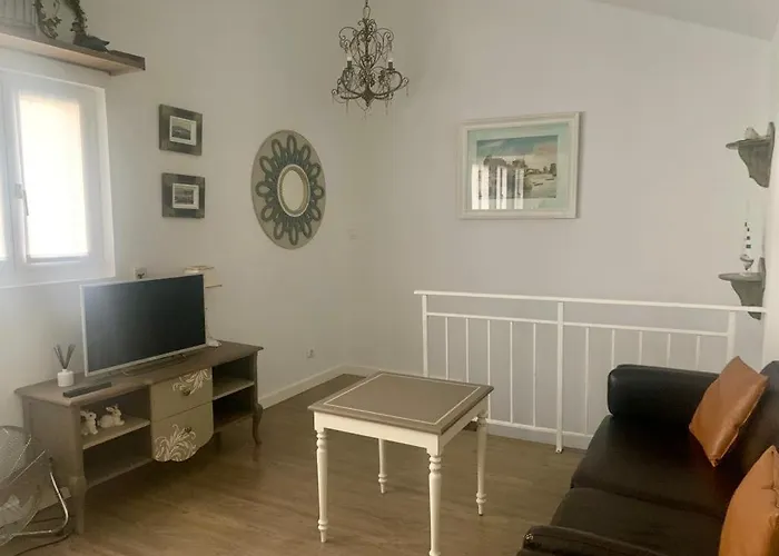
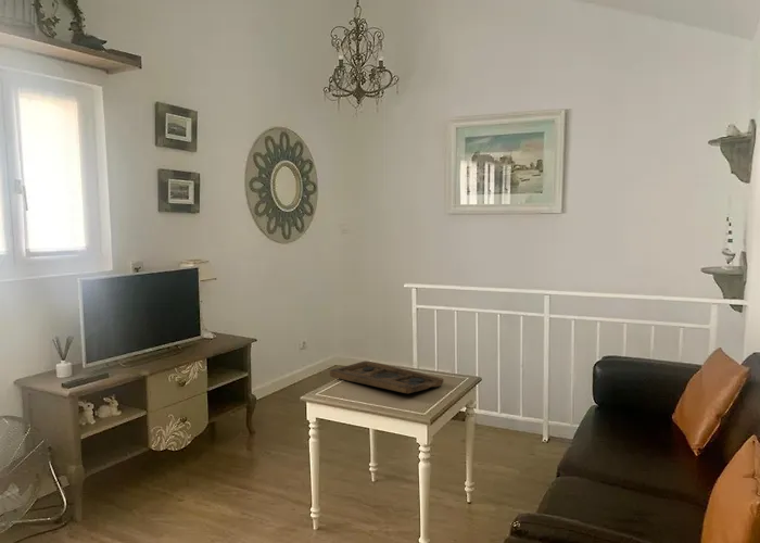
+ decorative tray (384, 376)
